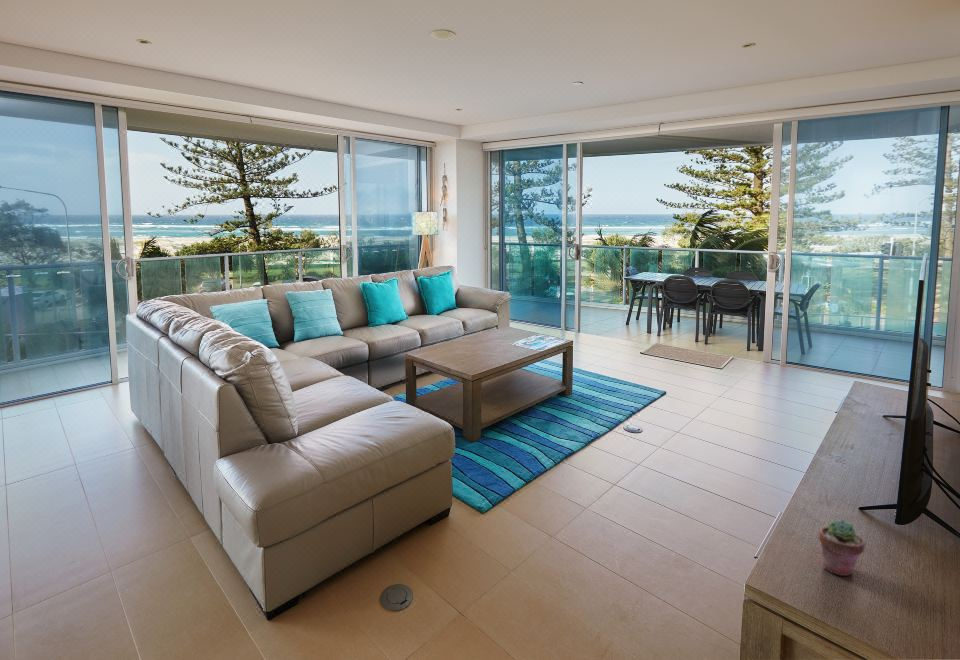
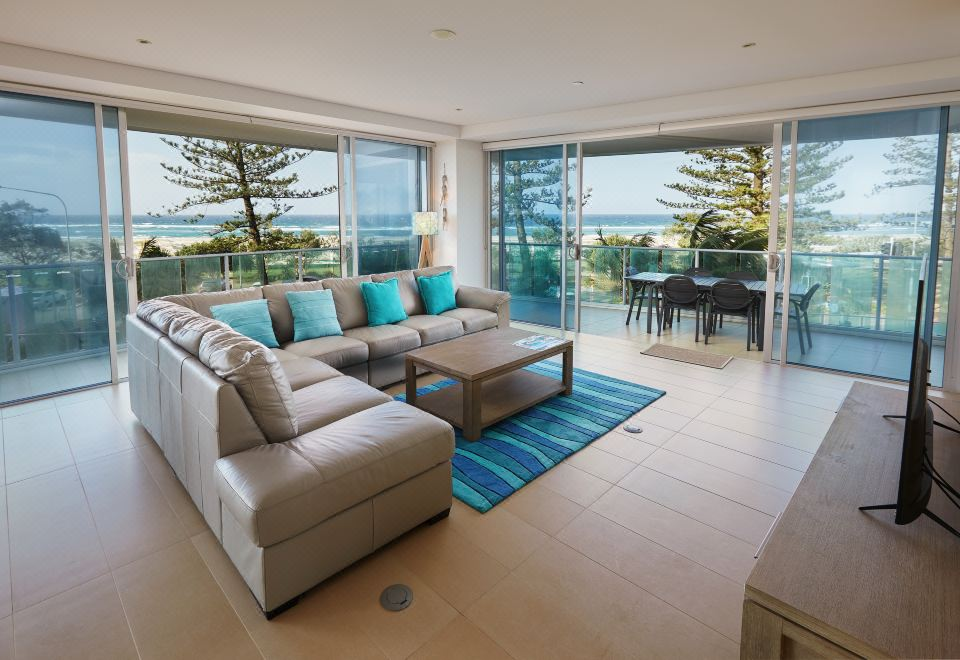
- potted succulent (840, 545)
